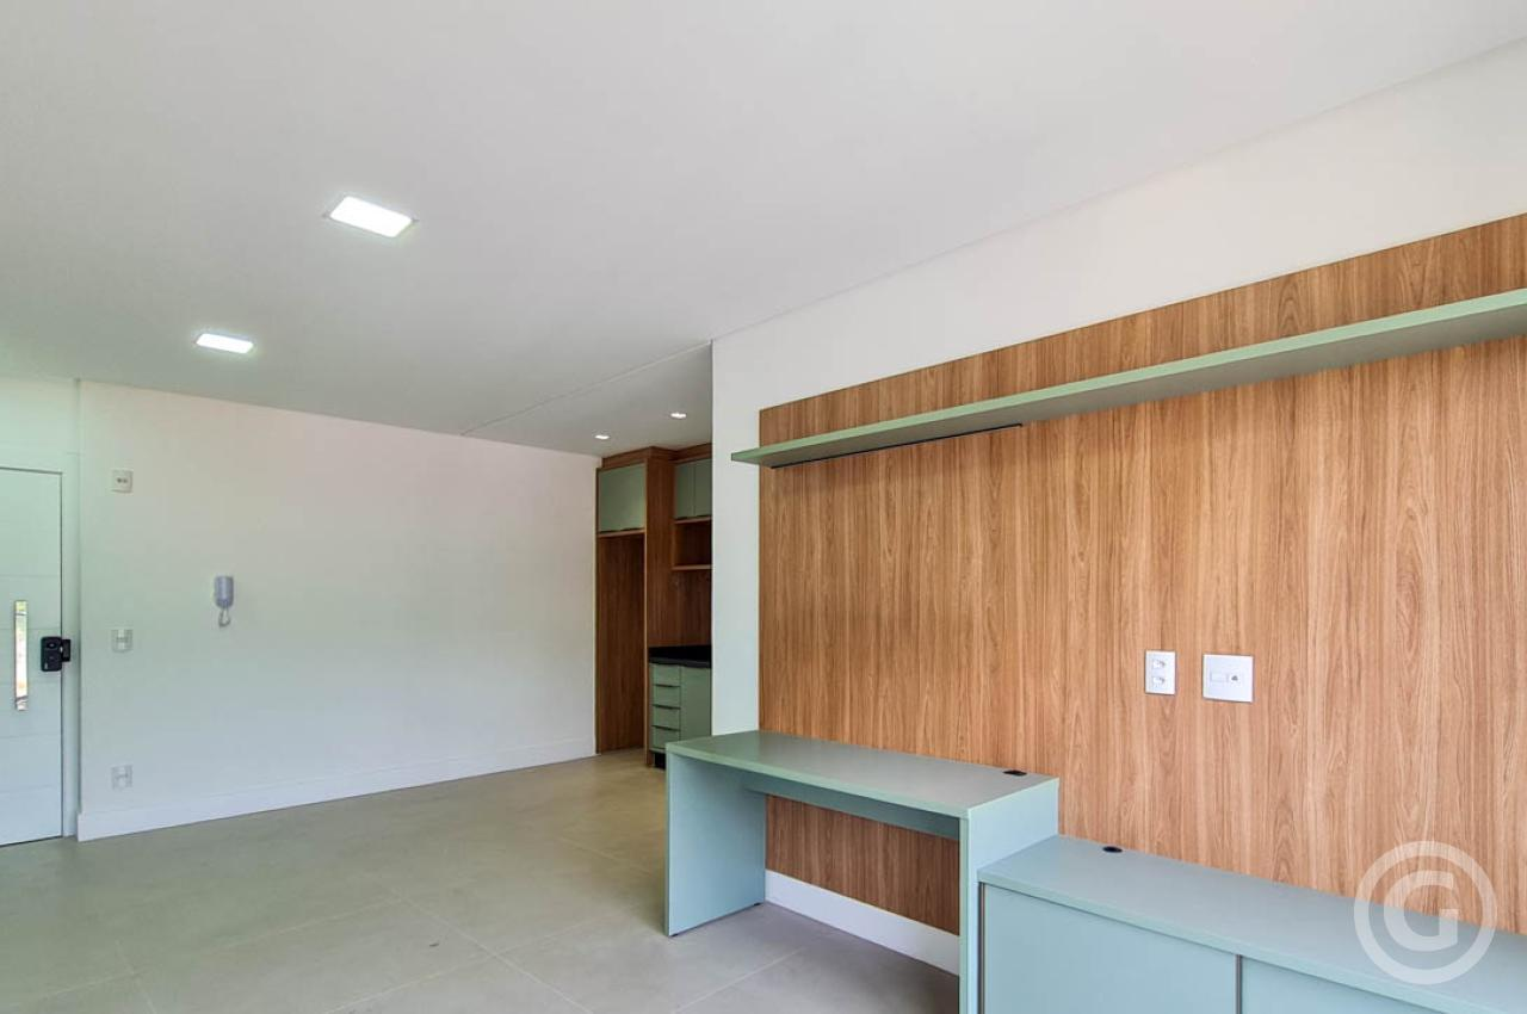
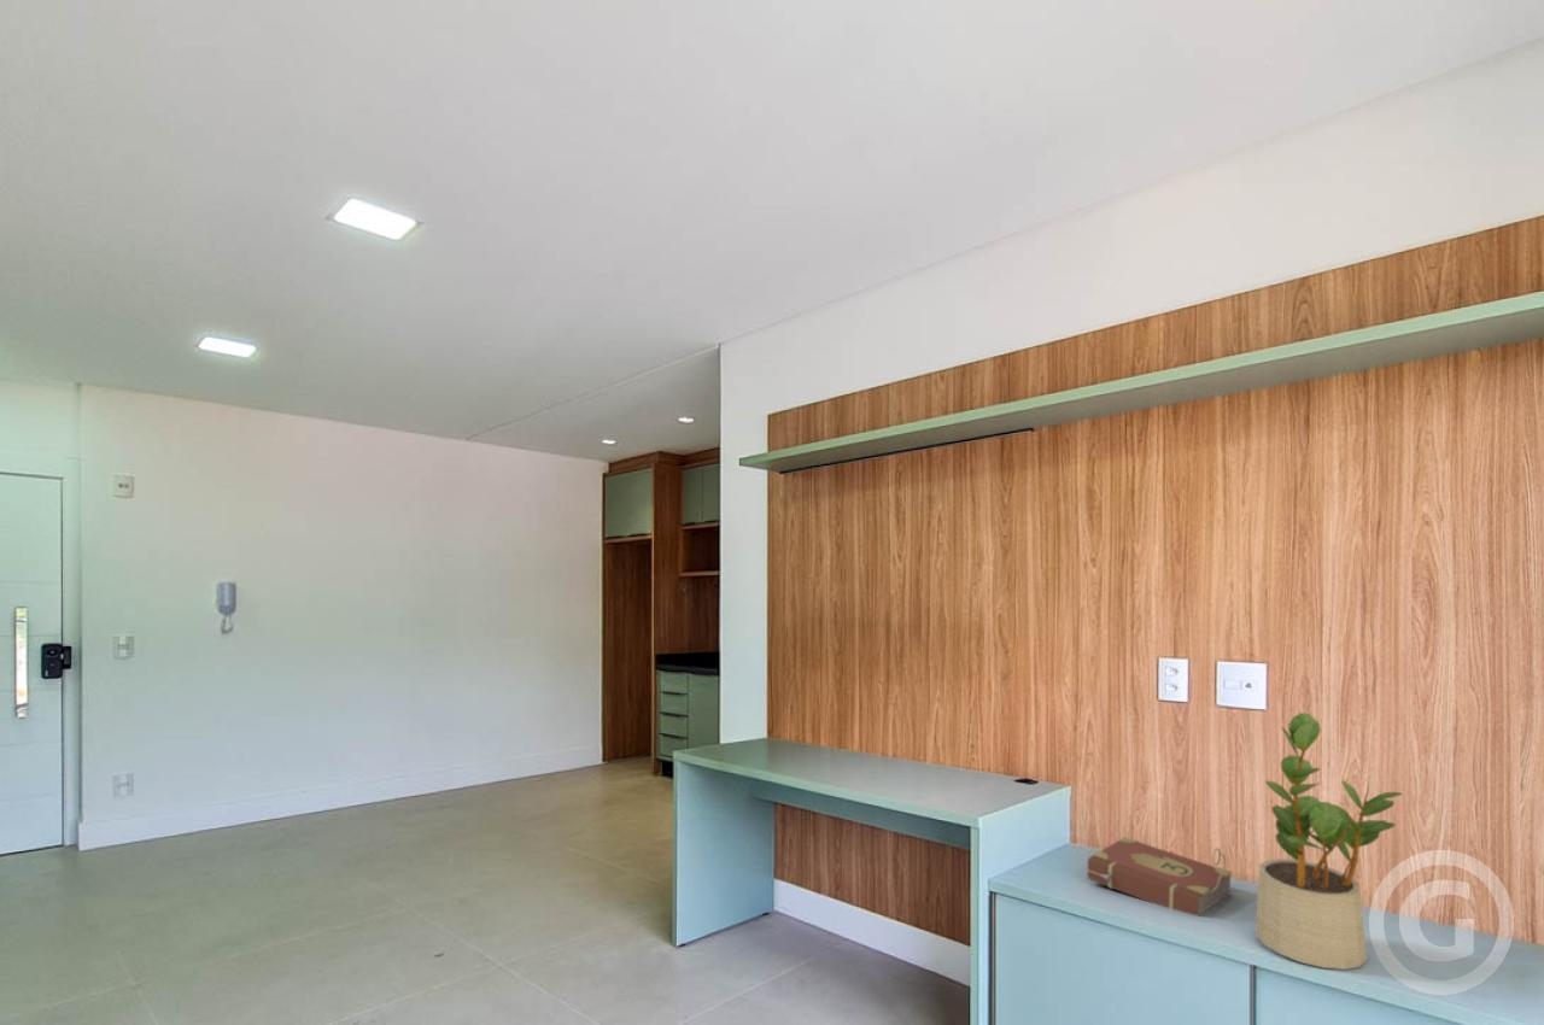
+ potted plant (1322, 830)
+ book (1157, 860)
